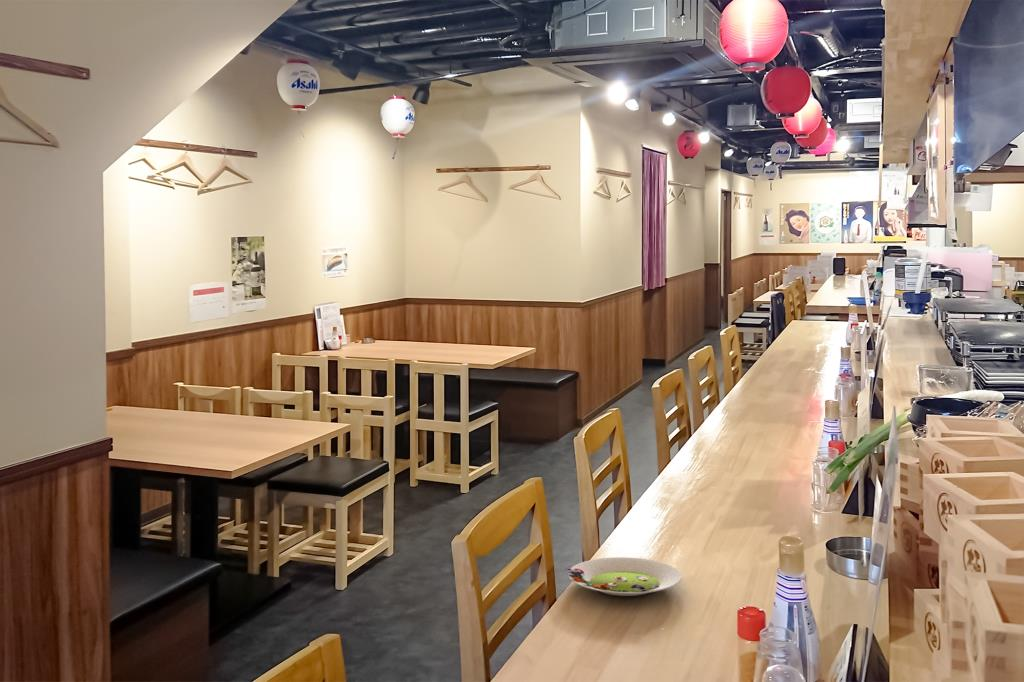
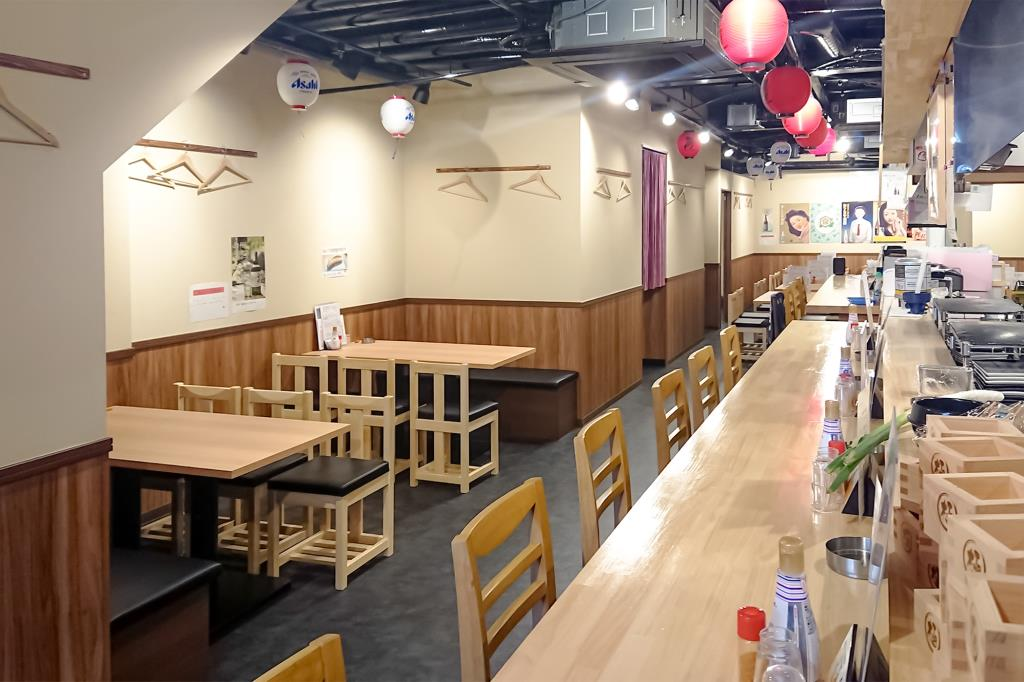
- salad plate (624, 577)
